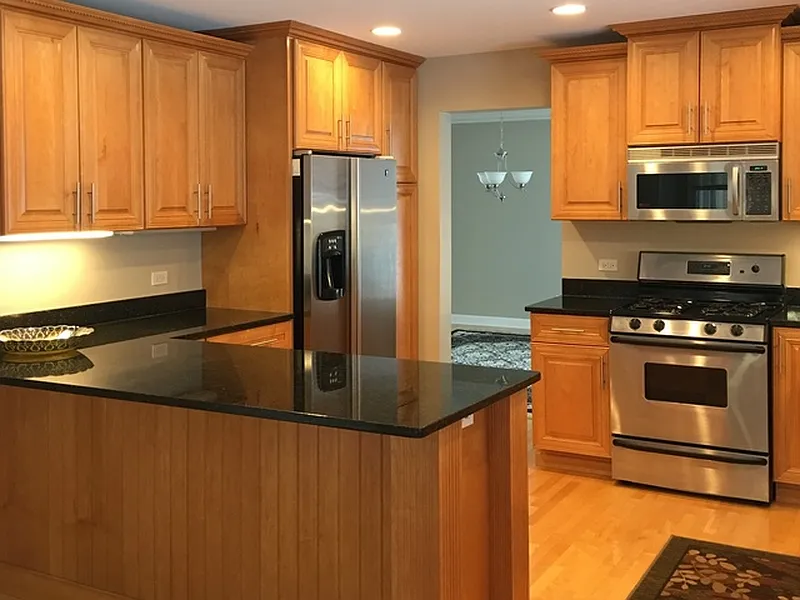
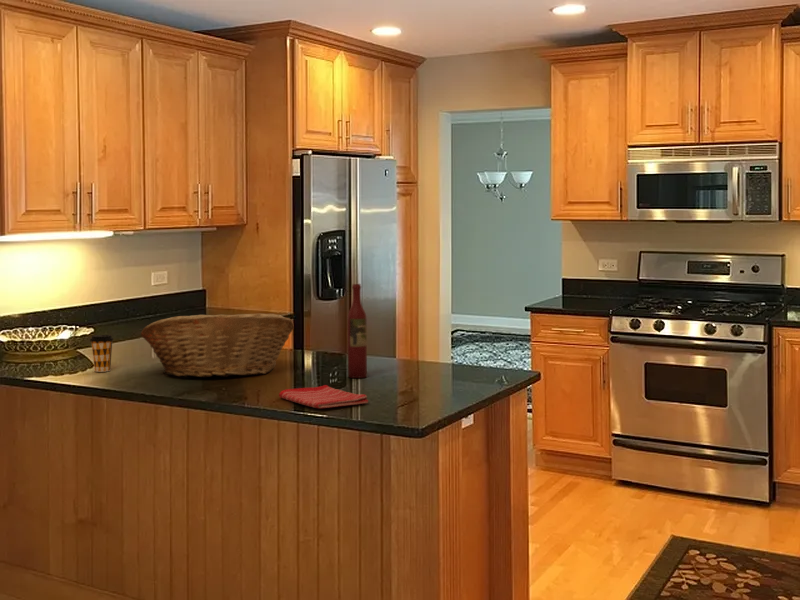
+ wine bottle (357, 330)
+ coffee cup (102, 353)
+ dish towel (322, 396)
+ fruit basket (219, 341)
